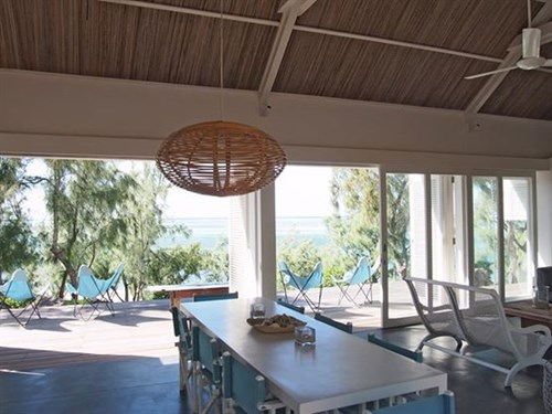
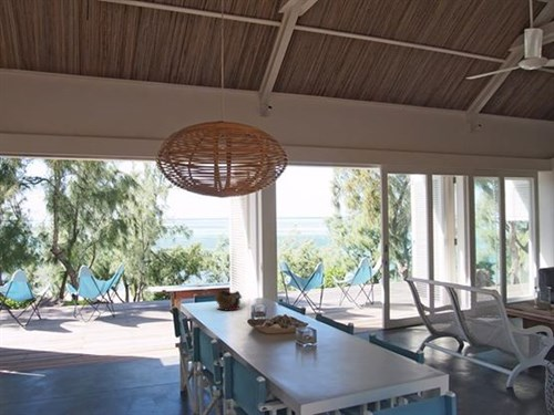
+ decorative bowl (228, 299)
